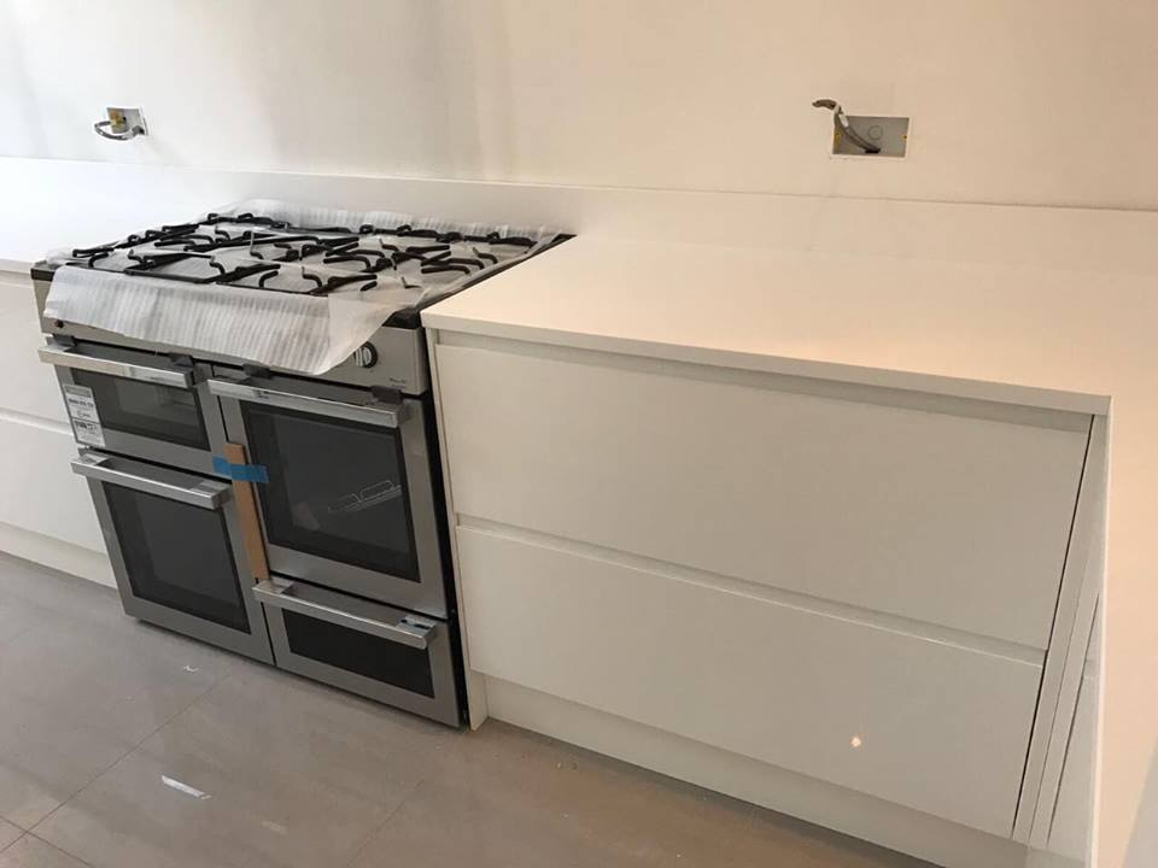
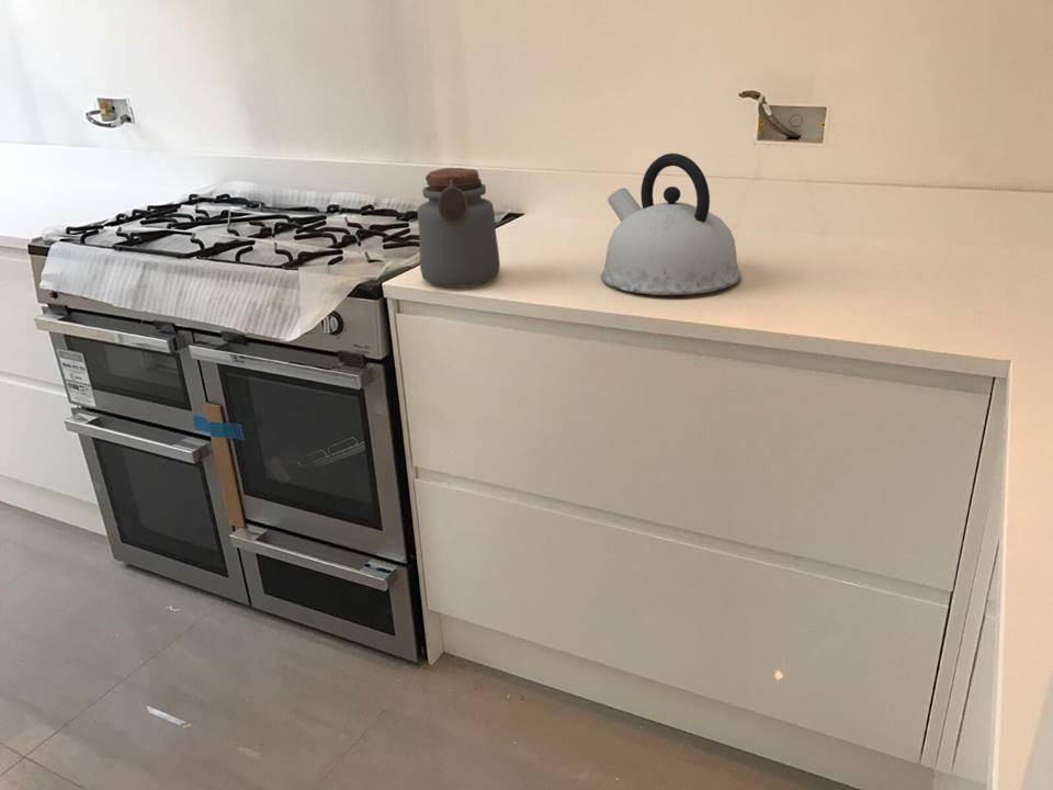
+ kettle (666, 215)
+ jar (456, 225)
